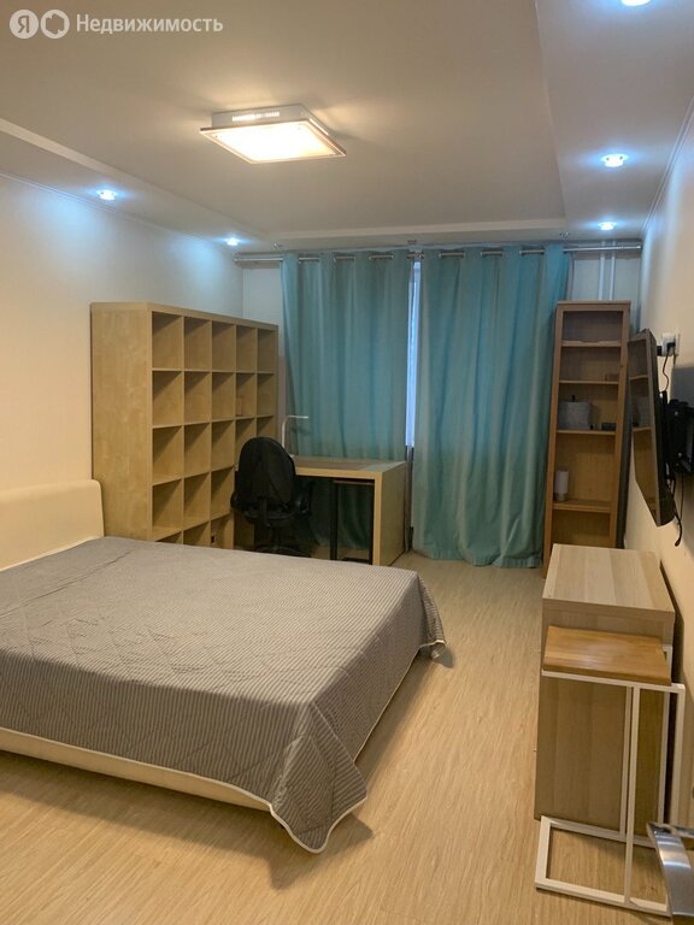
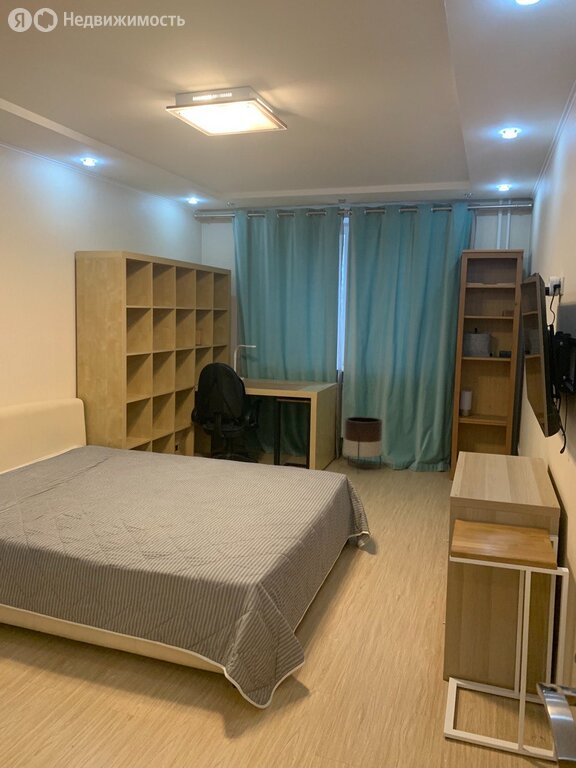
+ planter (362, 444)
